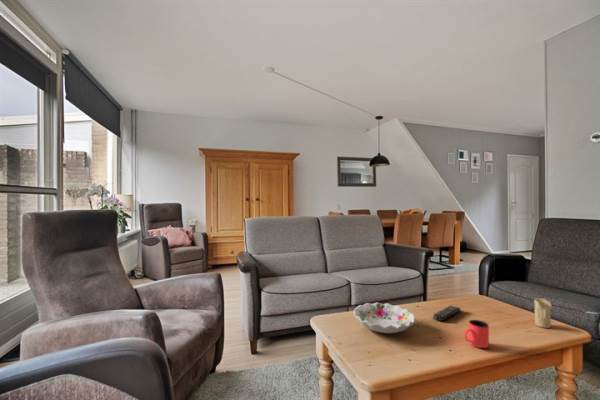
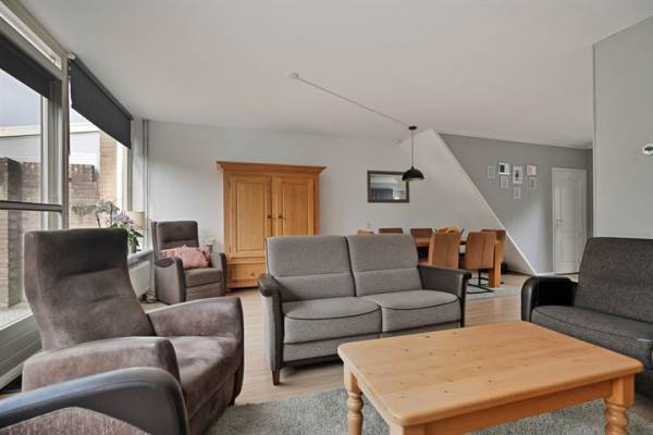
- remote control (447, 312)
- cup (475, 334)
- candle (542, 312)
- decorative bowl (383, 319)
